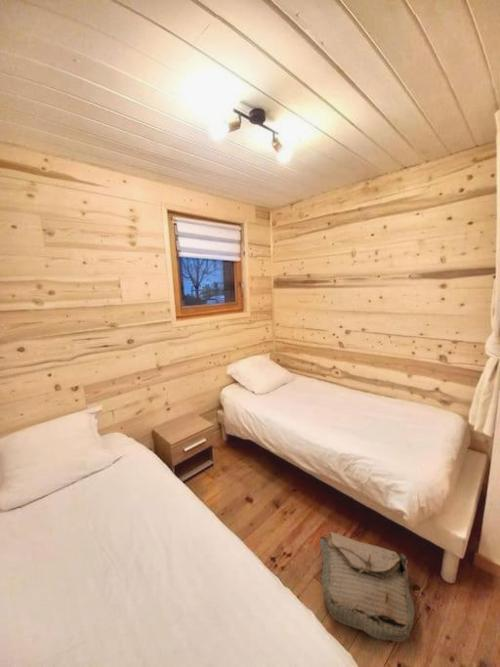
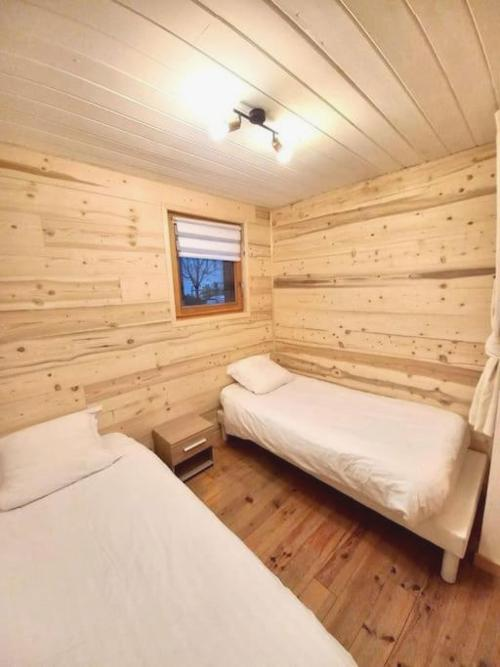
- bag (362, 575)
